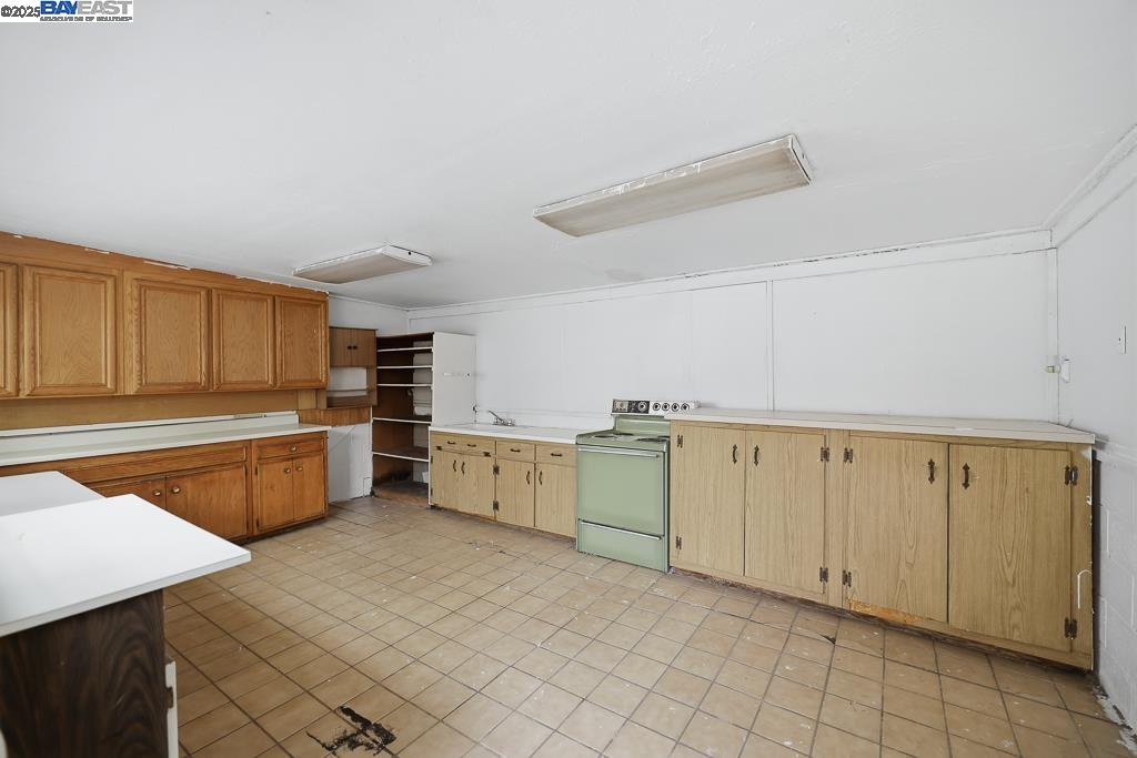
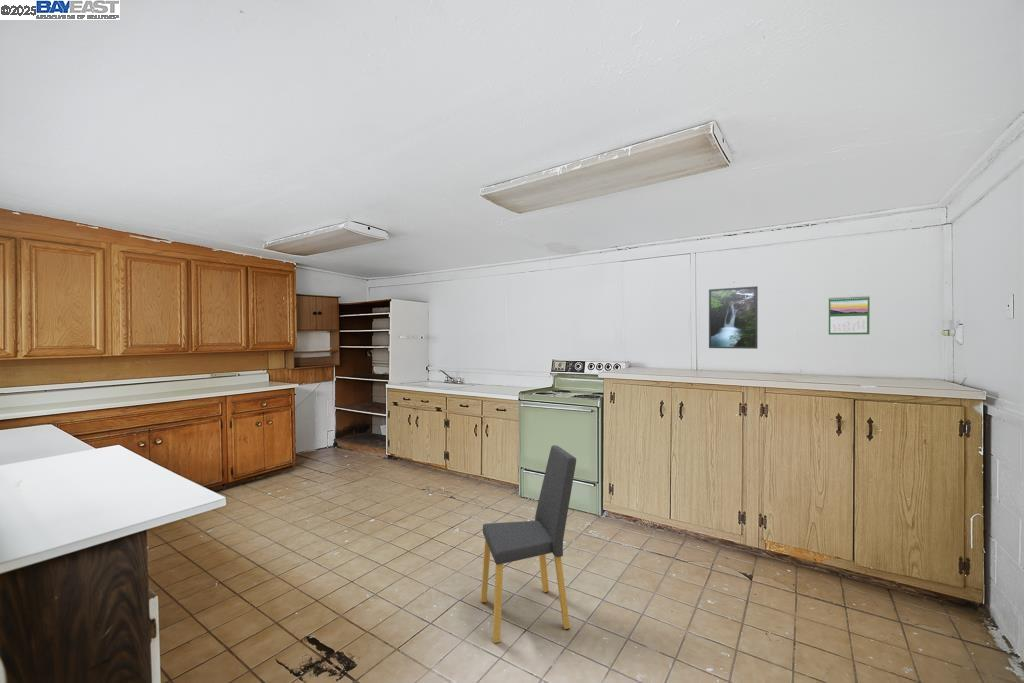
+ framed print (732, 318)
+ dining chair (525, 534)
+ calendar (848, 315)
